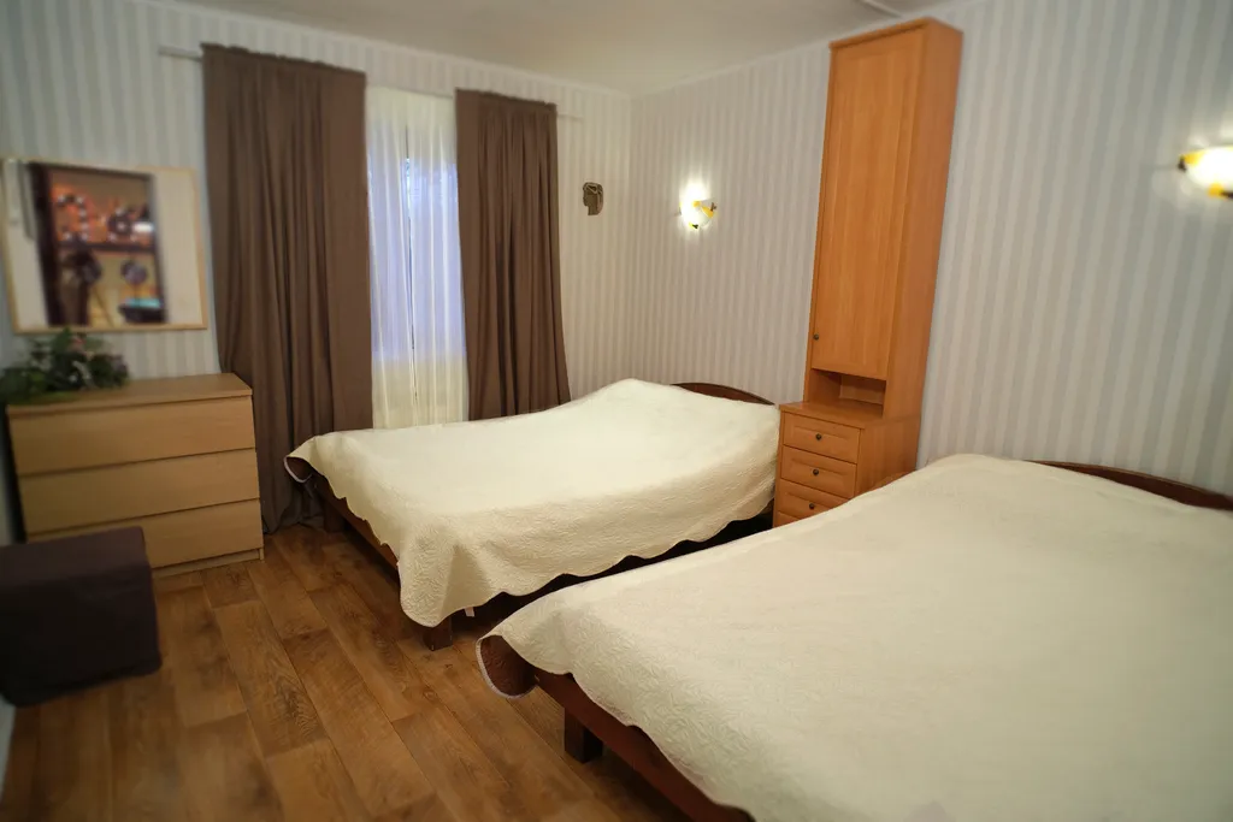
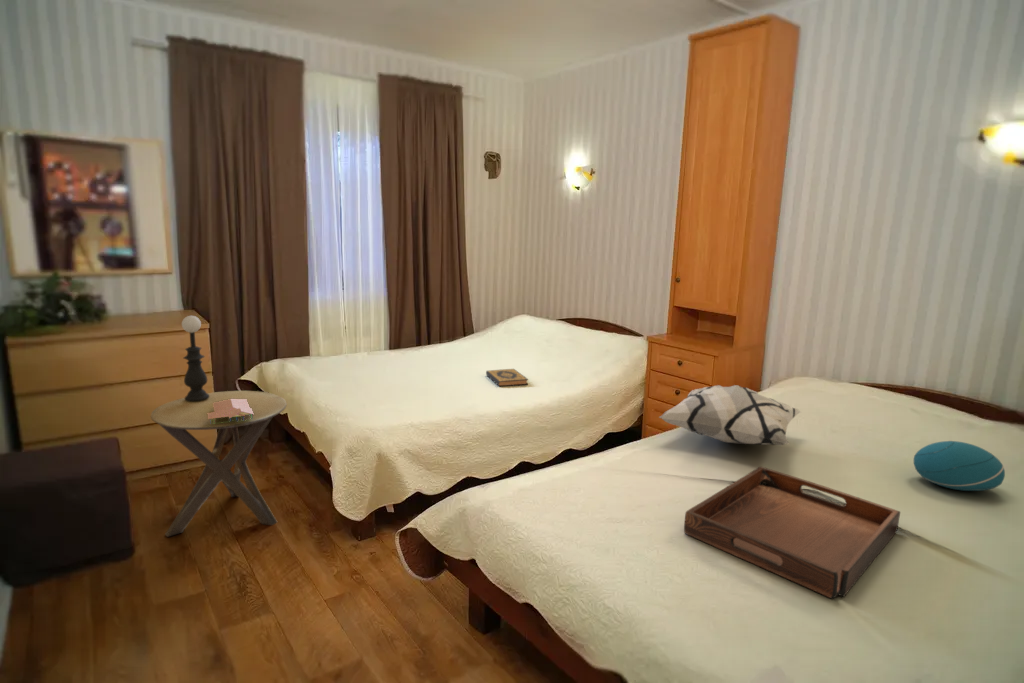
+ serving tray (792, 521)
+ hardback book (506, 377)
+ side table (225, 462)
+ architectural model (229, 408)
+ decorative pillow (732, 414)
+ table lamp (194, 357)
+ cushion (958, 464)
